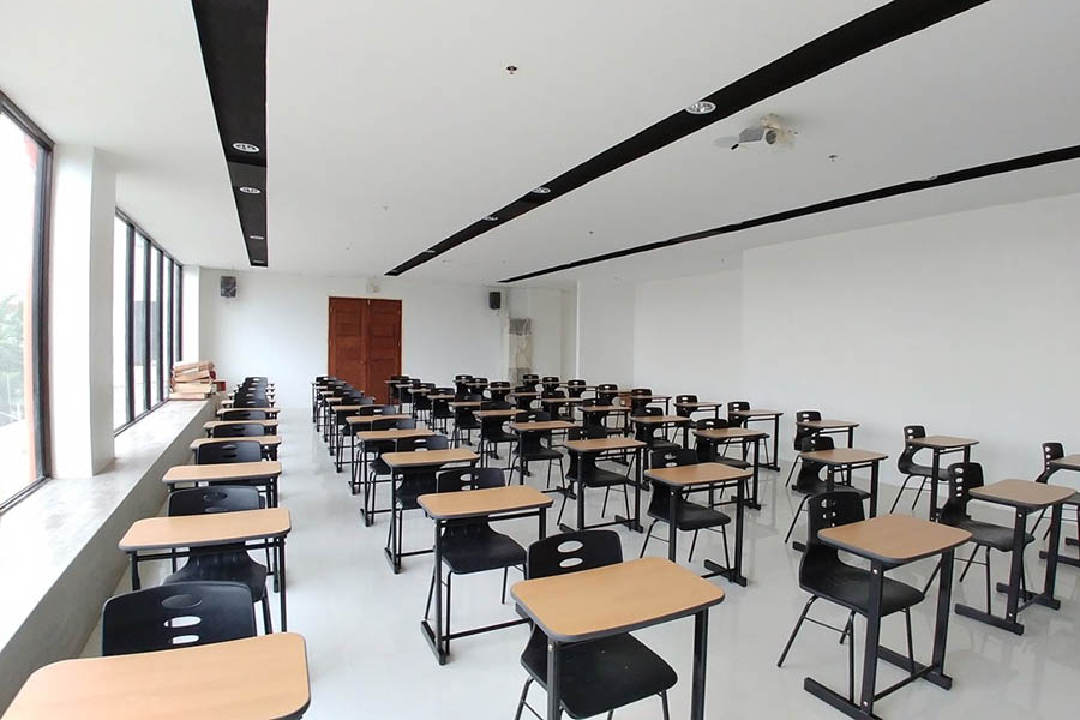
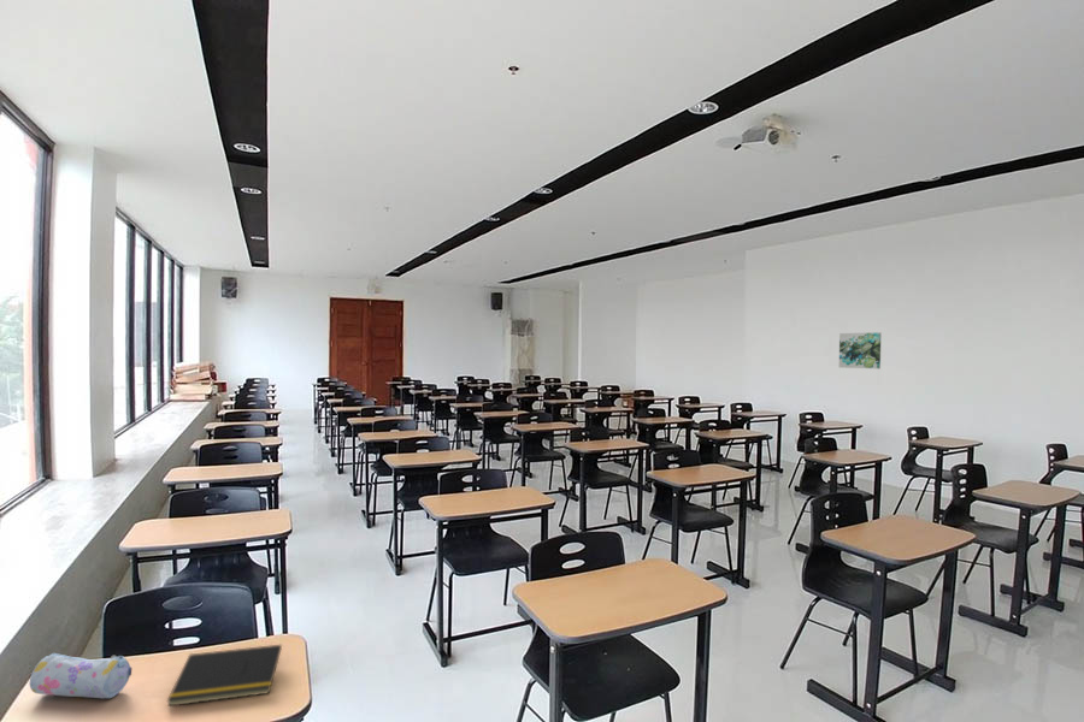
+ pencil case (81, 675)
+ notepad (228, 673)
+ wall art (859, 350)
